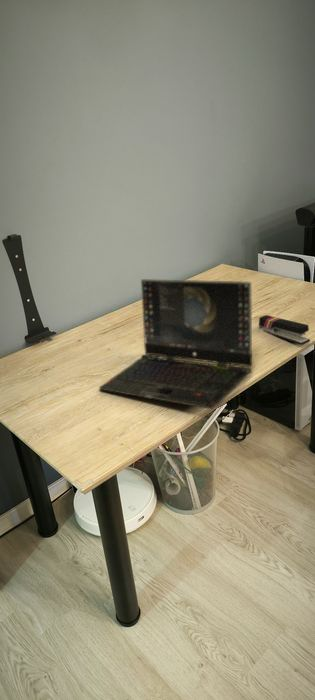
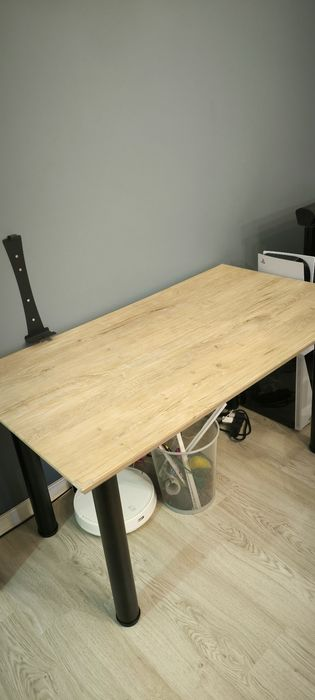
- laptop computer (173, 339)
- stapler (282, 327)
